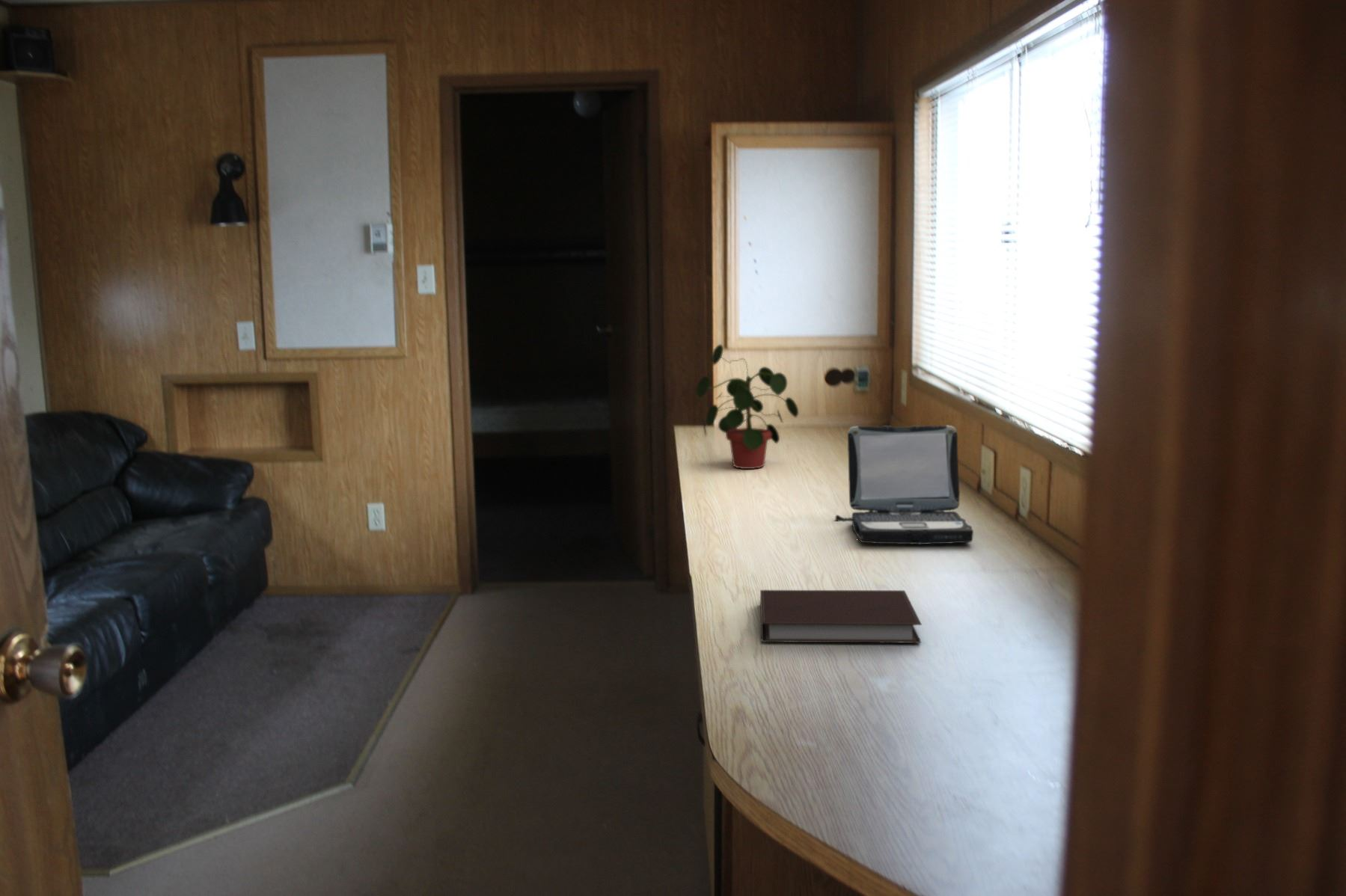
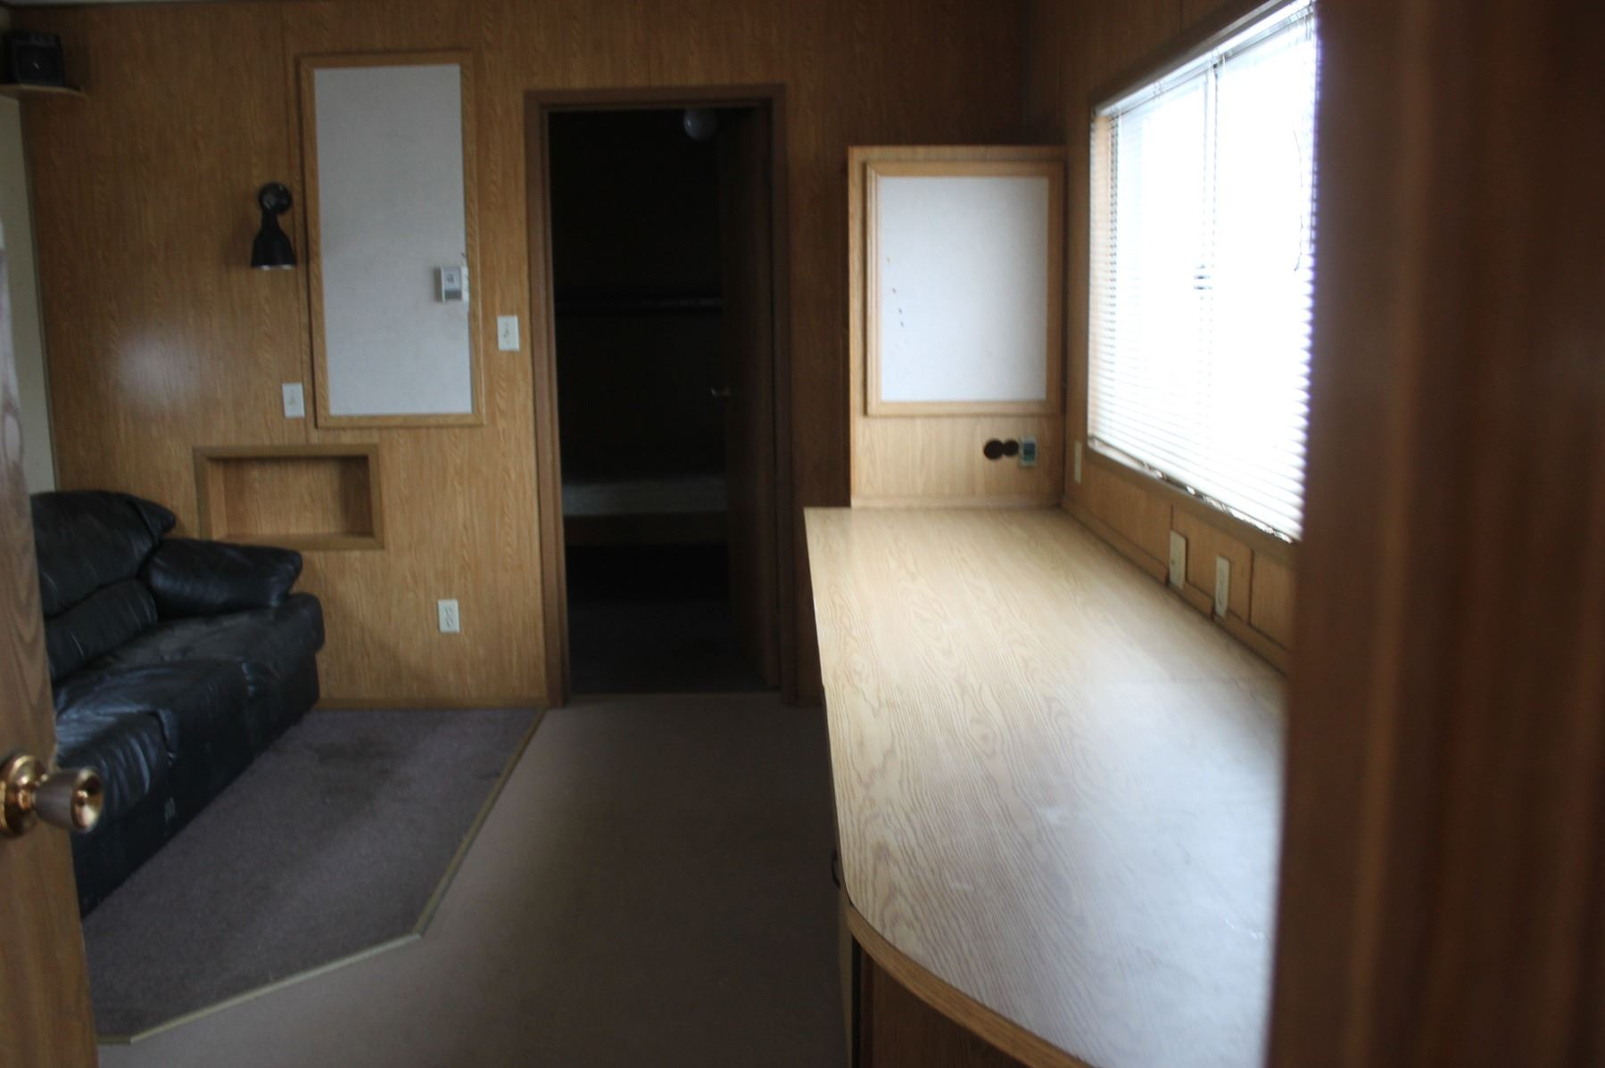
- laptop (906, 482)
- notebook (836, 614)
- potted plant (740, 406)
